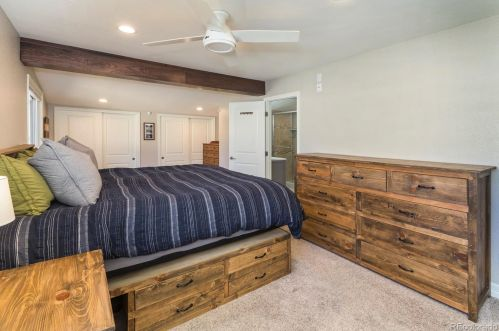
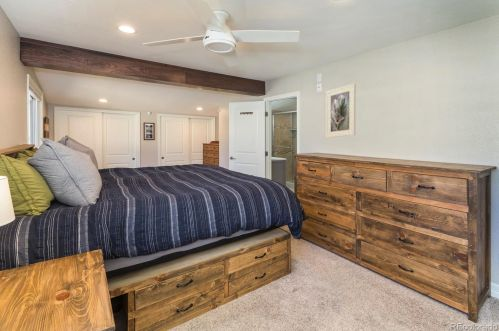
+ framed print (339, 112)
